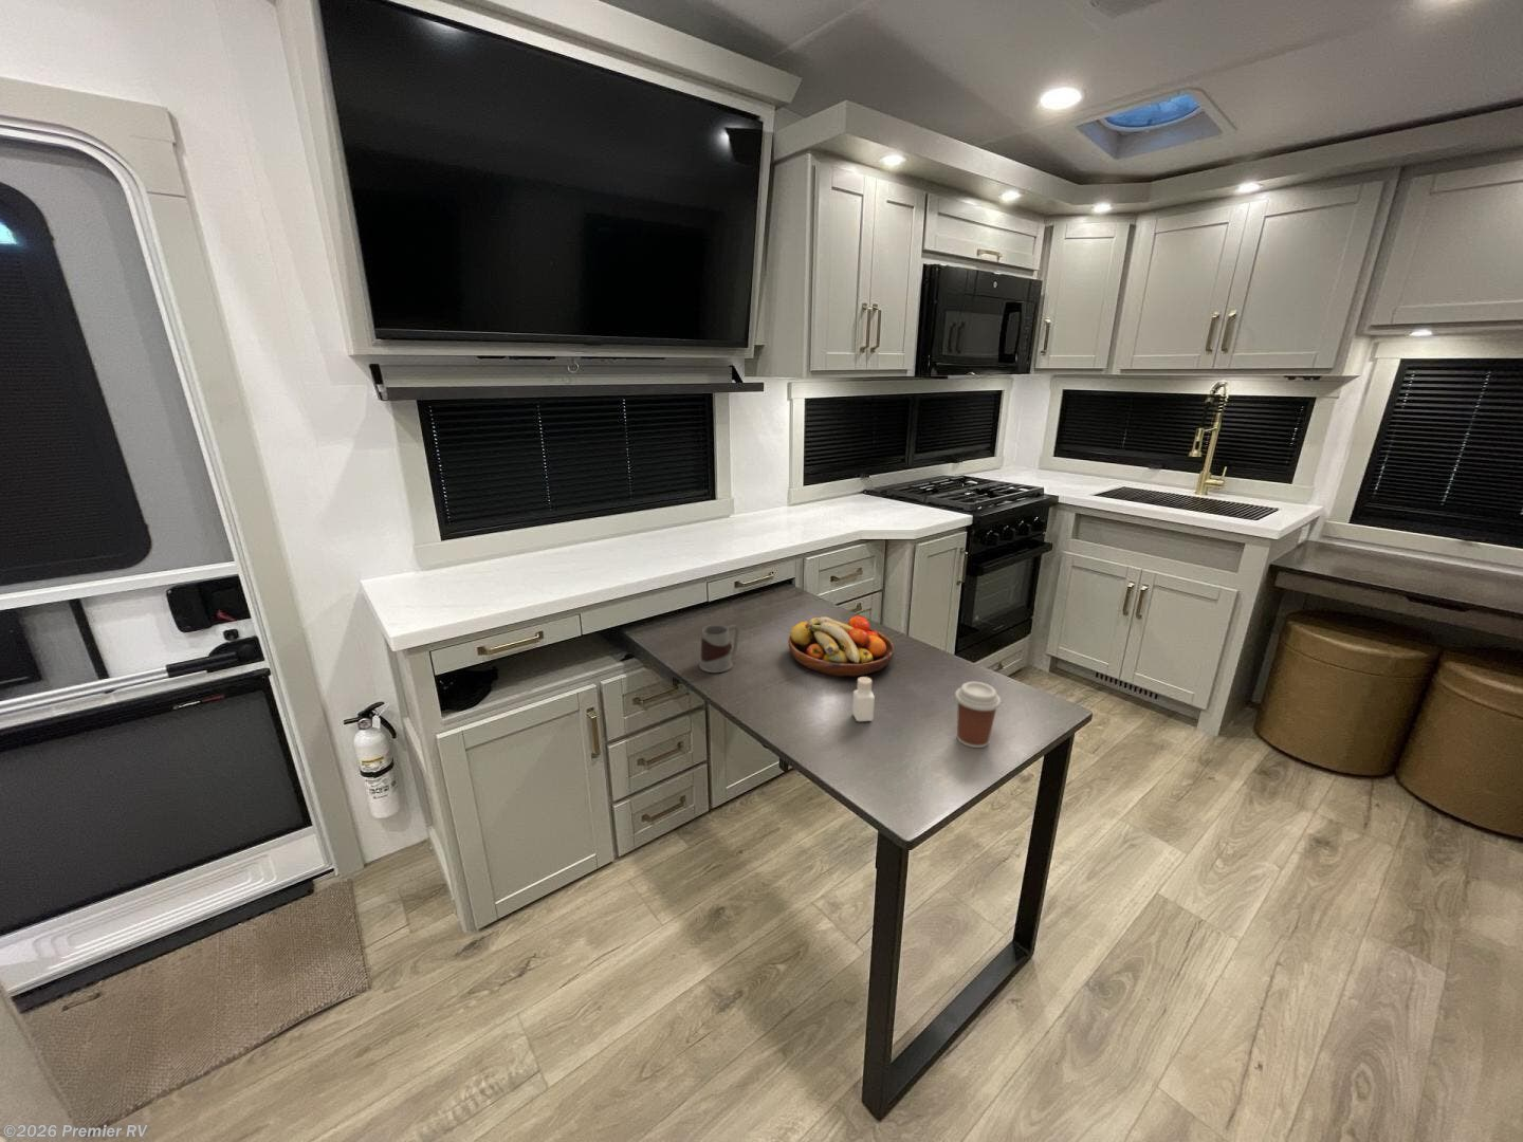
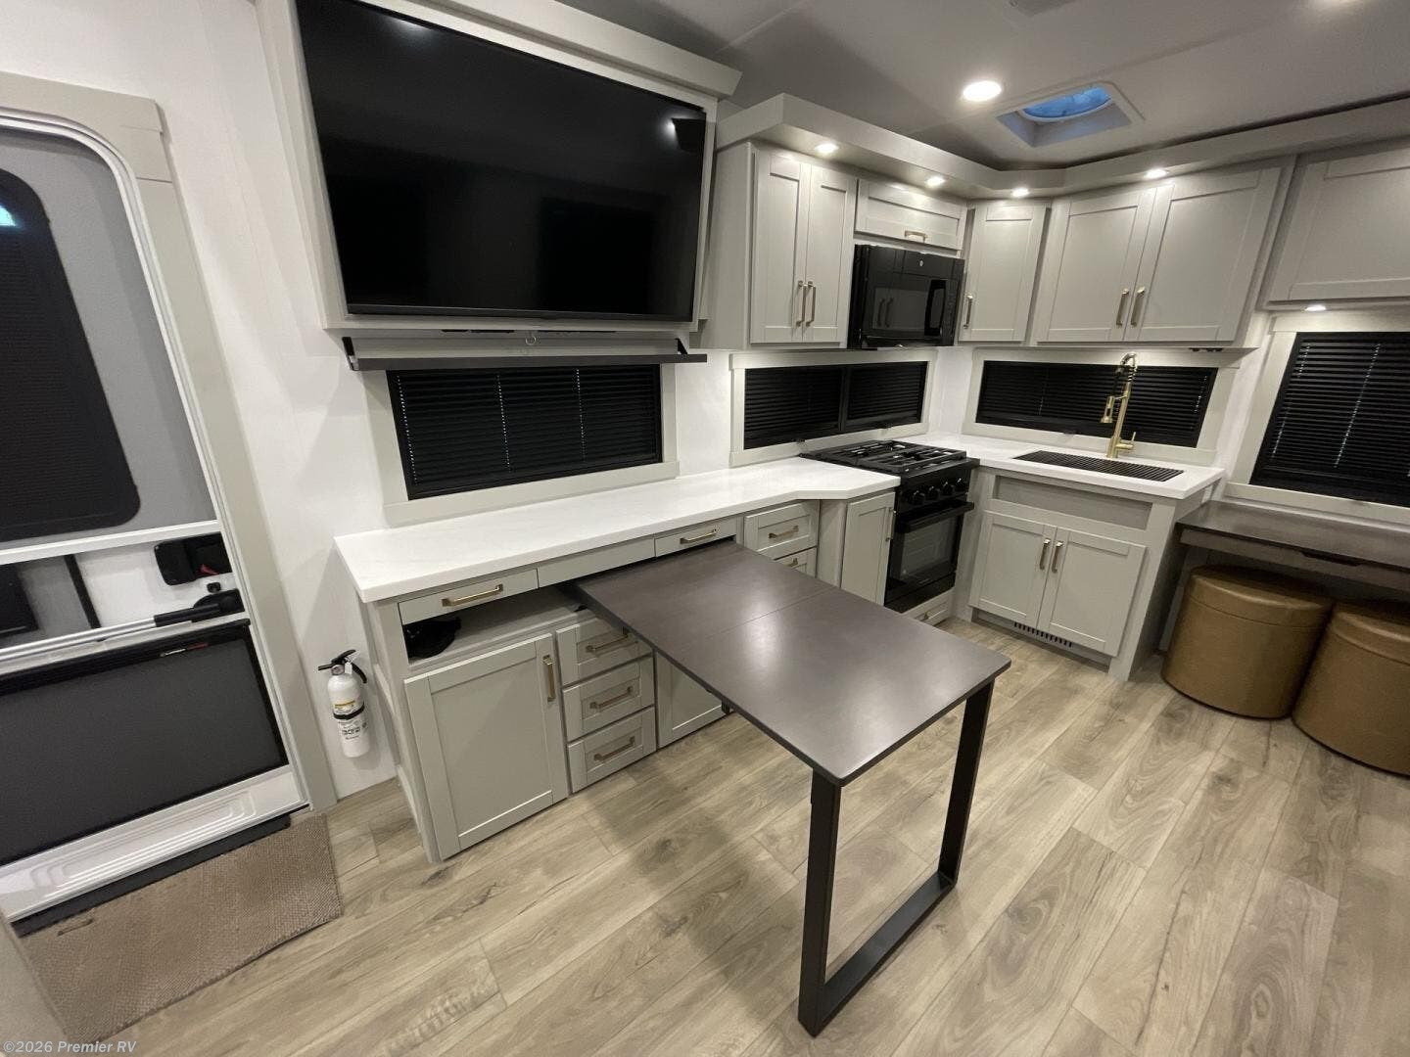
- fruit bowl (841, 638)
- coffee cup (975, 714)
- pepper shaker (863, 699)
- mug (721, 647)
